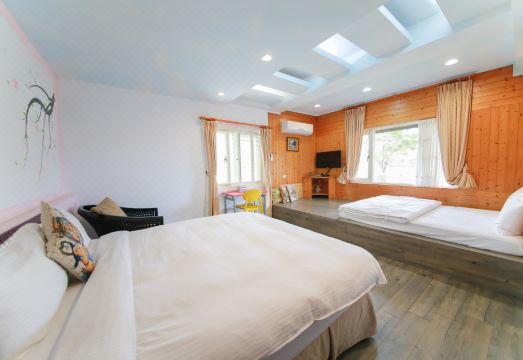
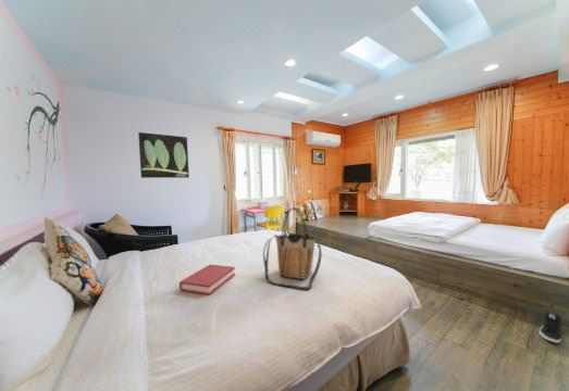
+ tote bag (289, 242)
+ sneaker (549, 324)
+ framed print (164, 156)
+ hardback book (209, 277)
